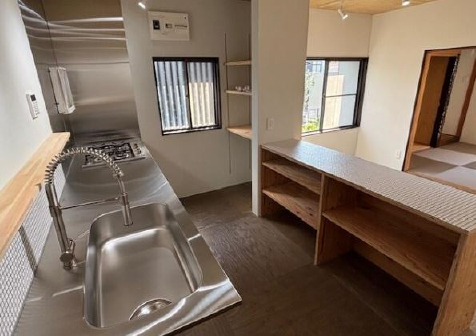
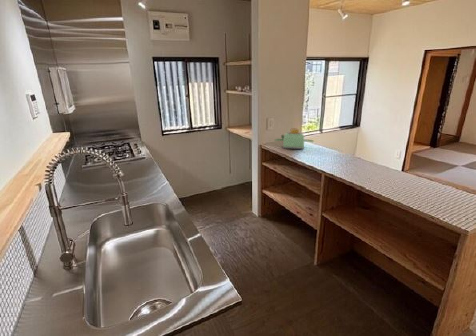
+ toaster (294, 137)
